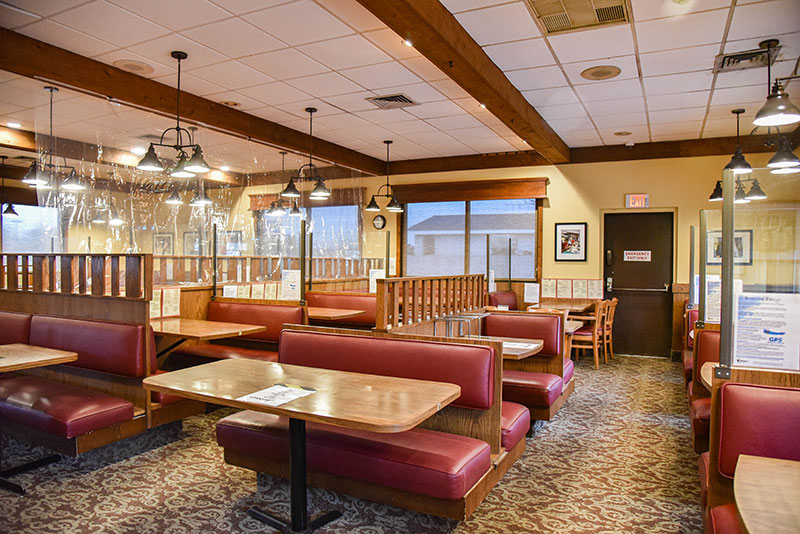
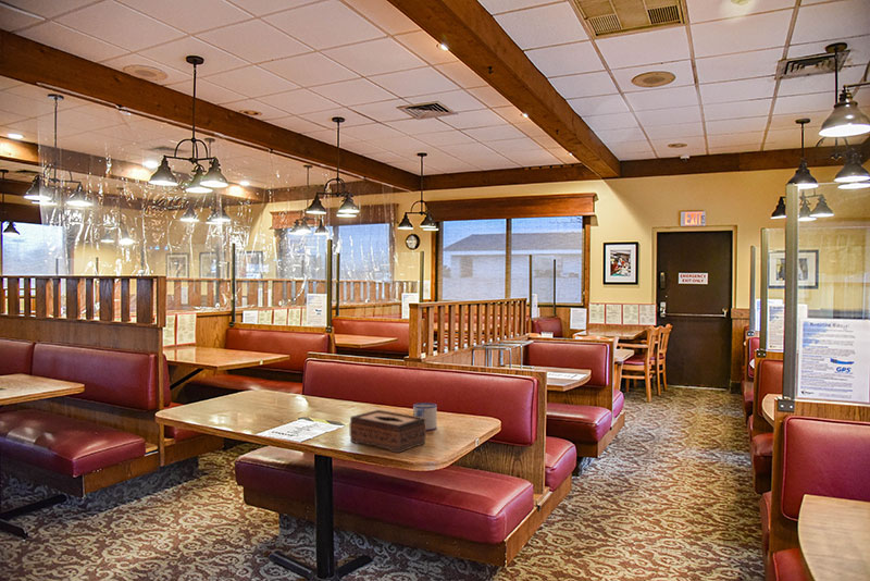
+ mug (423, 417)
+ tissue box (387, 430)
